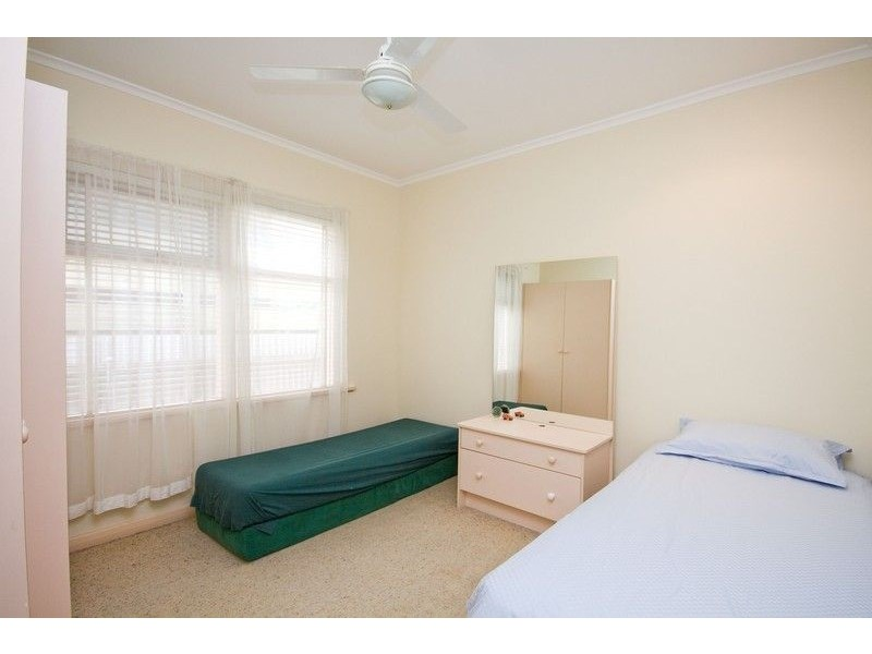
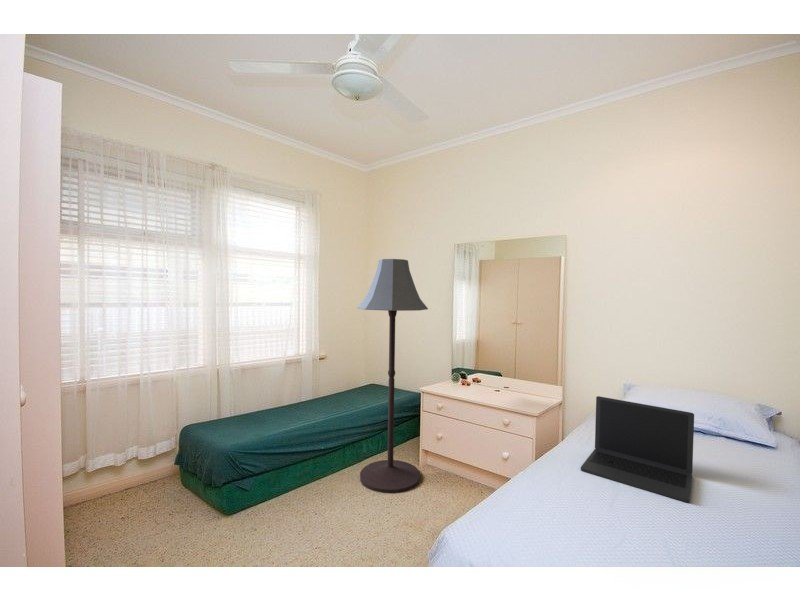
+ floor lamp (391, 369)
+ laptop (636, 442)
